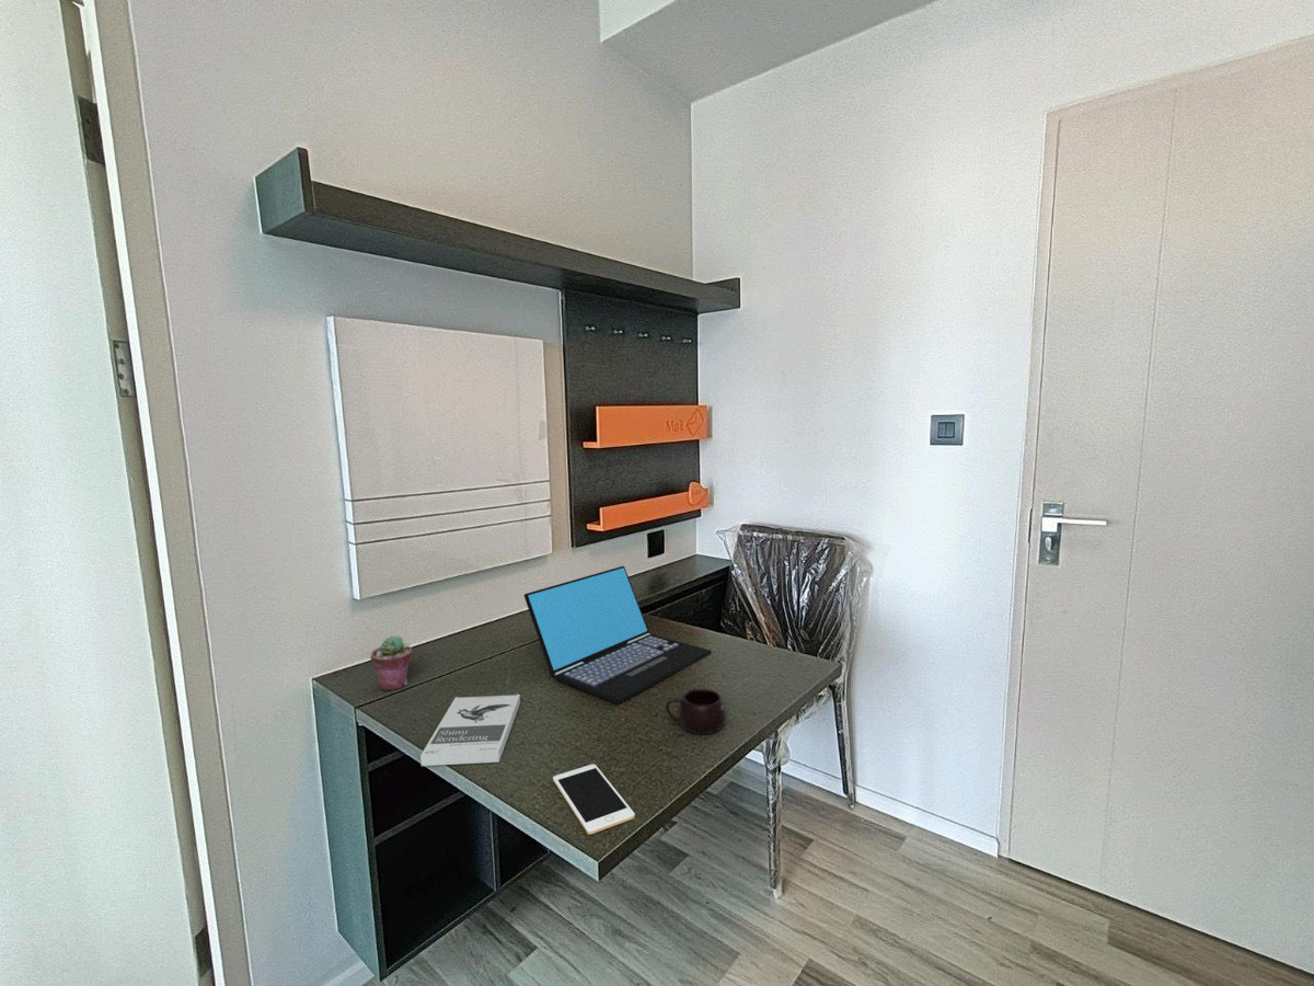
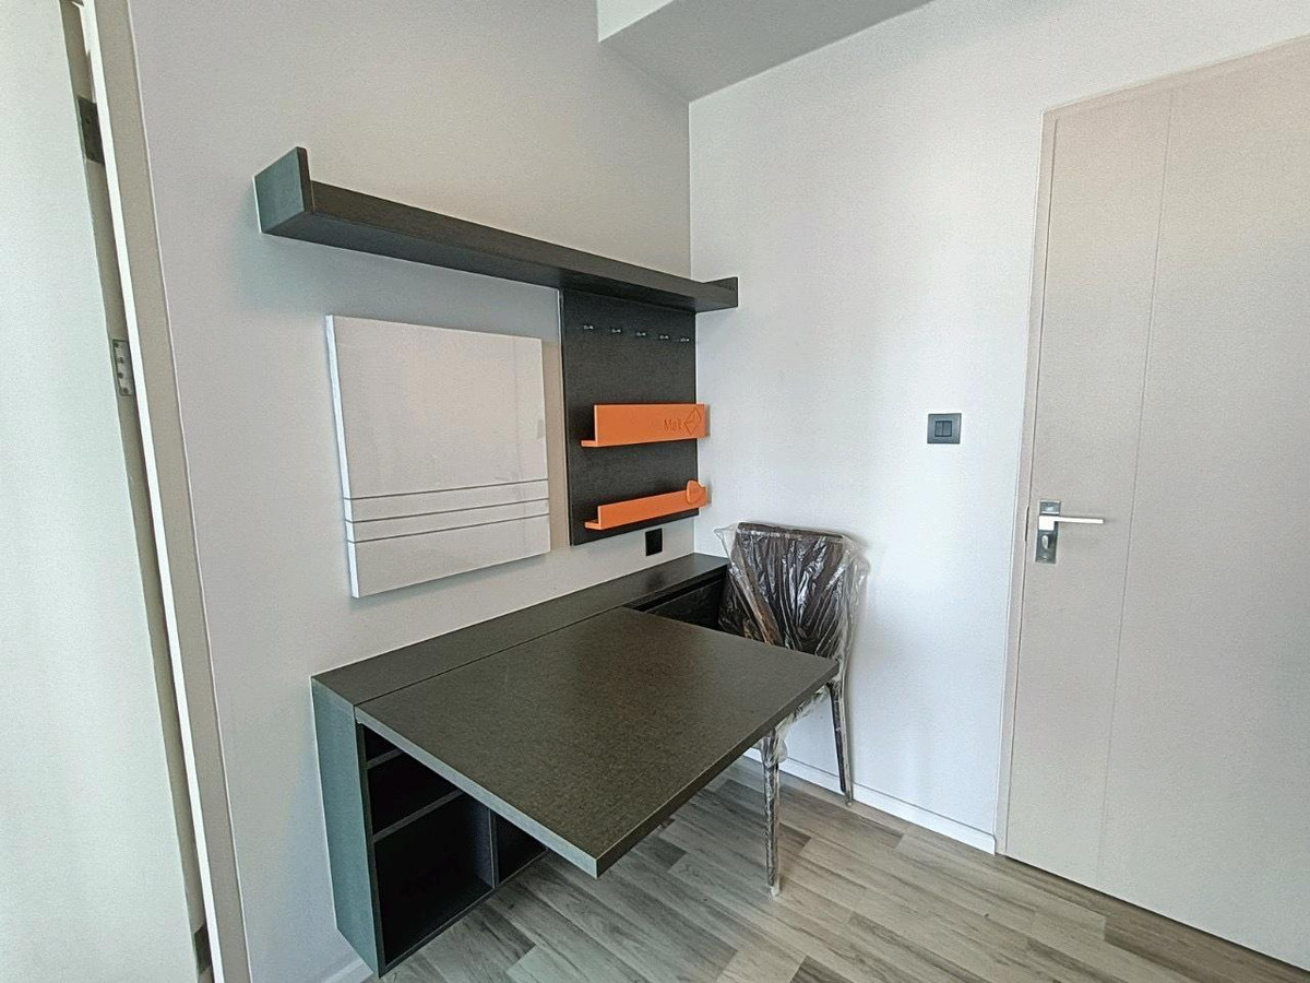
- potted succulent (392, 661)
- laptop (620, 624)
- cell phone (591, 795)
- book (475, 726)
- mug (695, 711)
